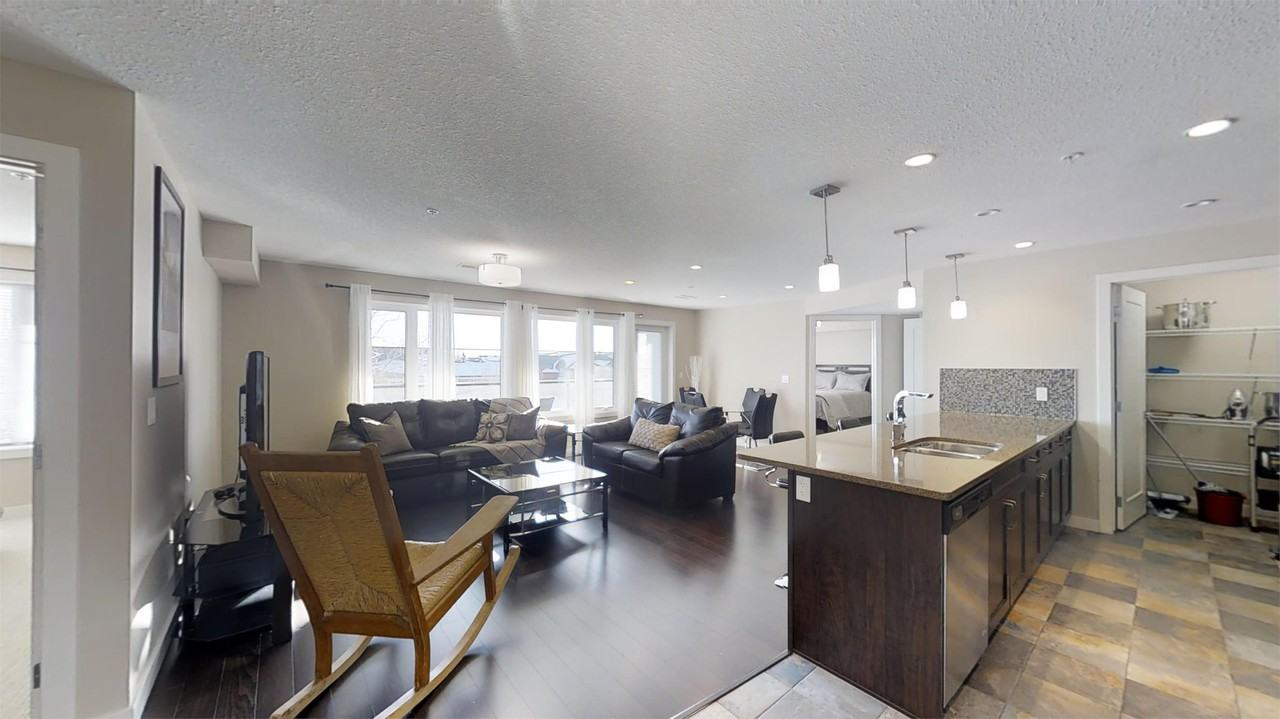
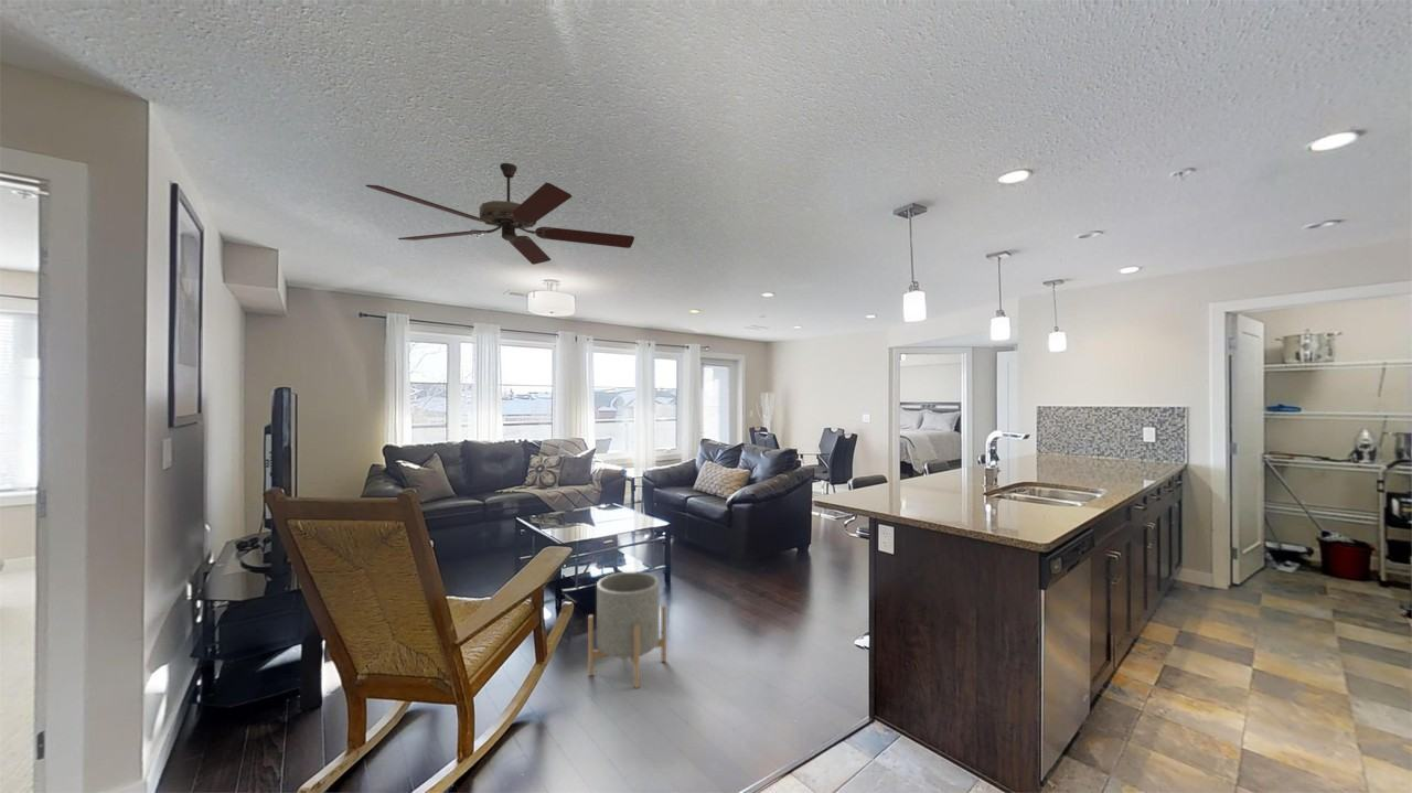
+ ceiling fan (517, 204)
+ planter (628, 624)
